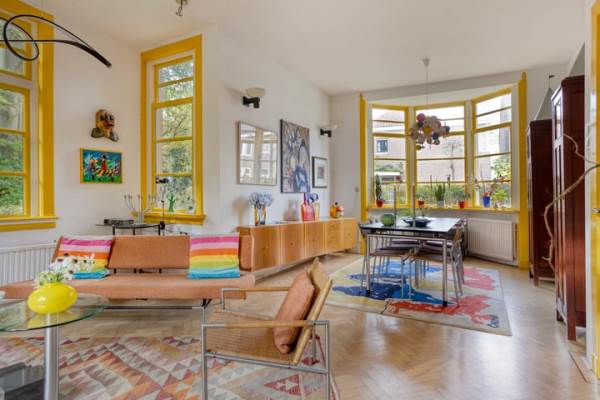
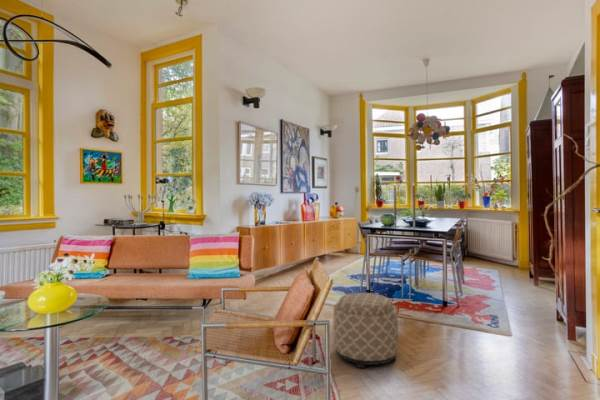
+ ottoman (365, 326)
